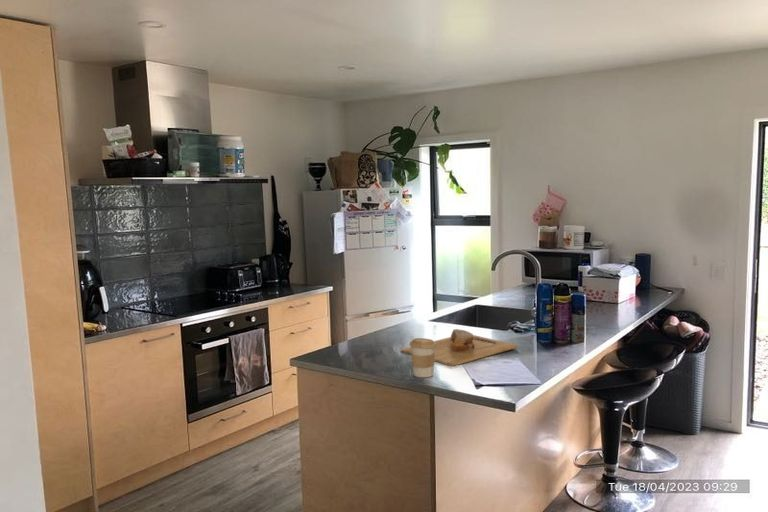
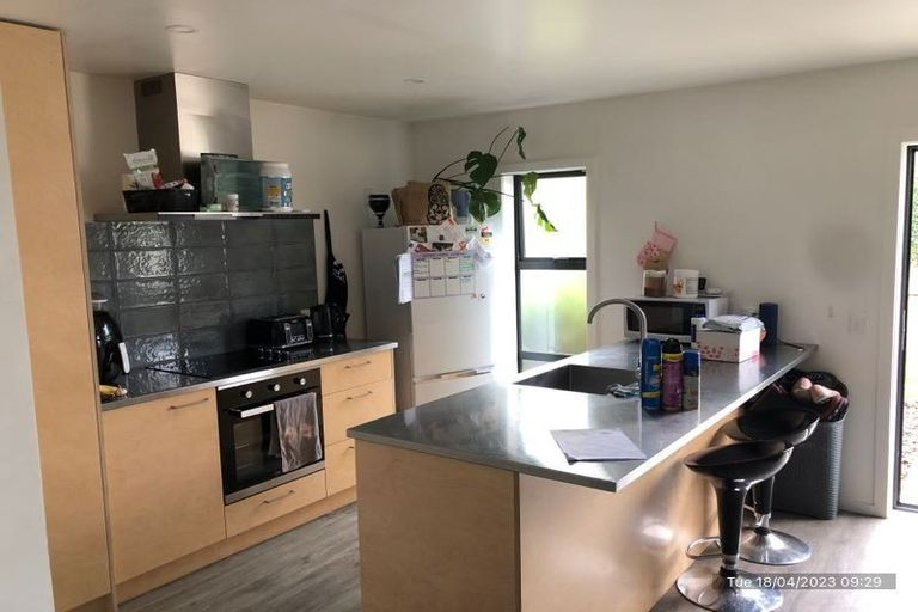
- coffee cup (423, 356)
- cutting board (459, 340)
